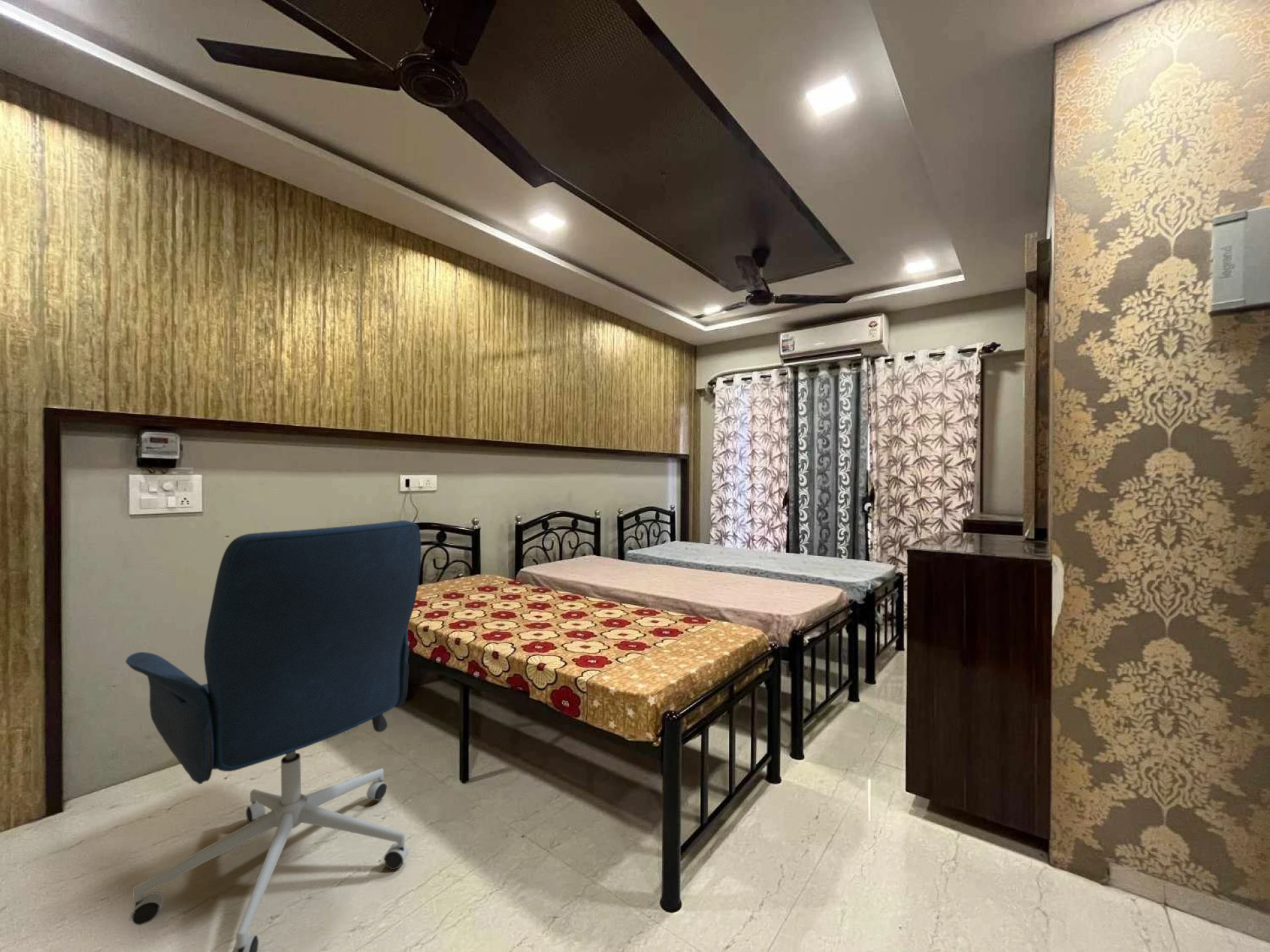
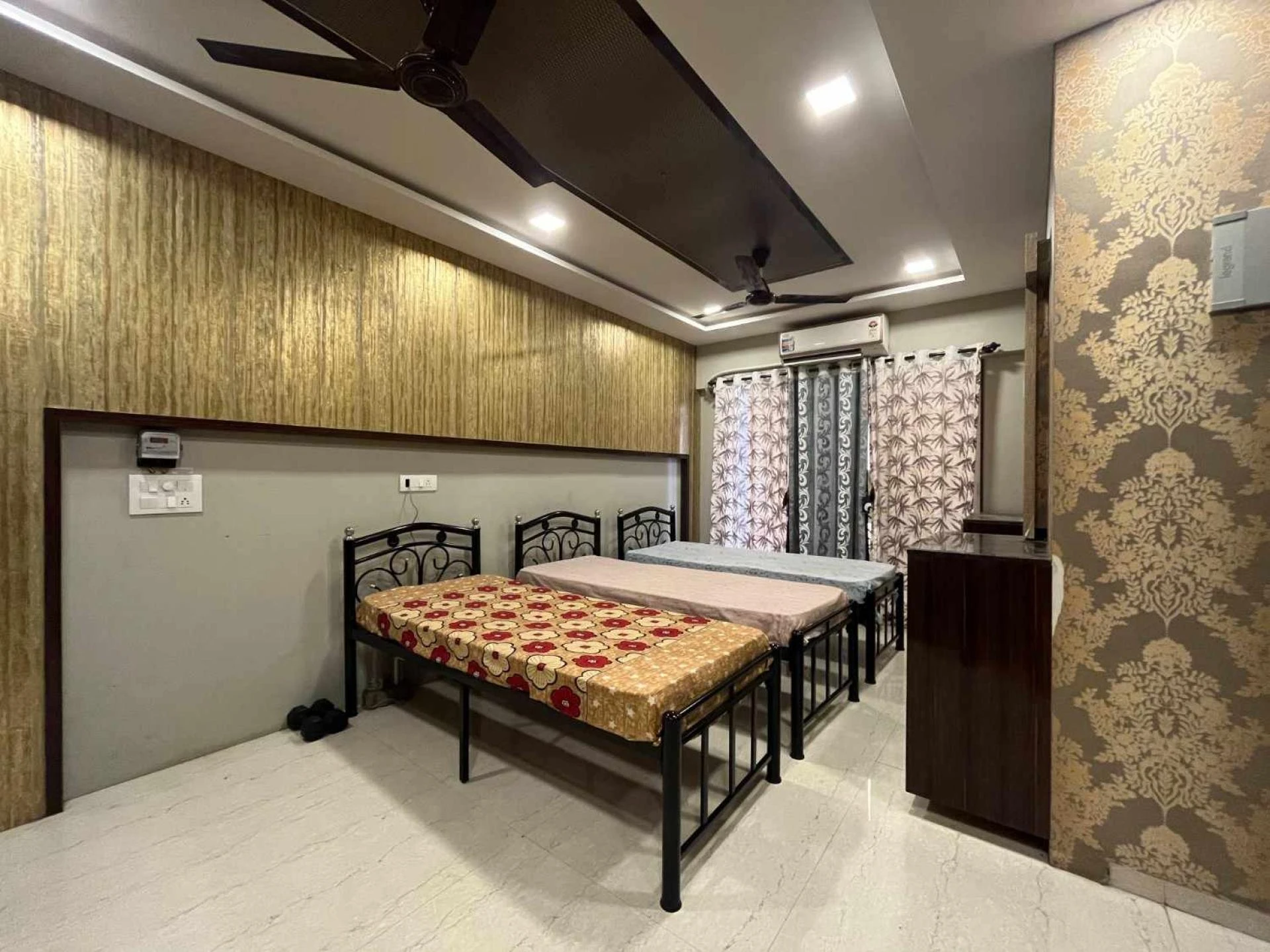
- office chair (292, 694)
